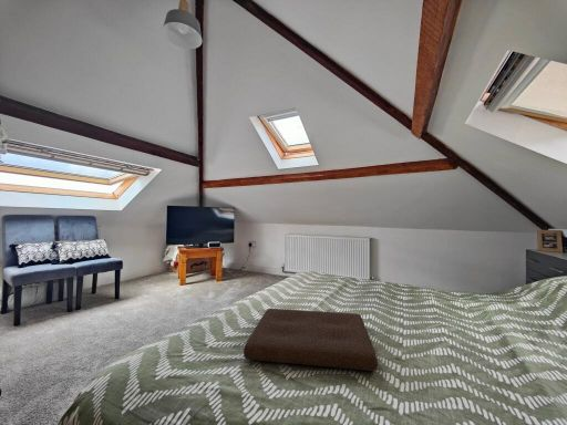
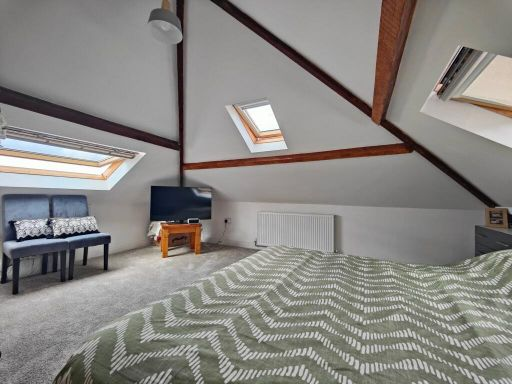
- cushion (310, 333)
